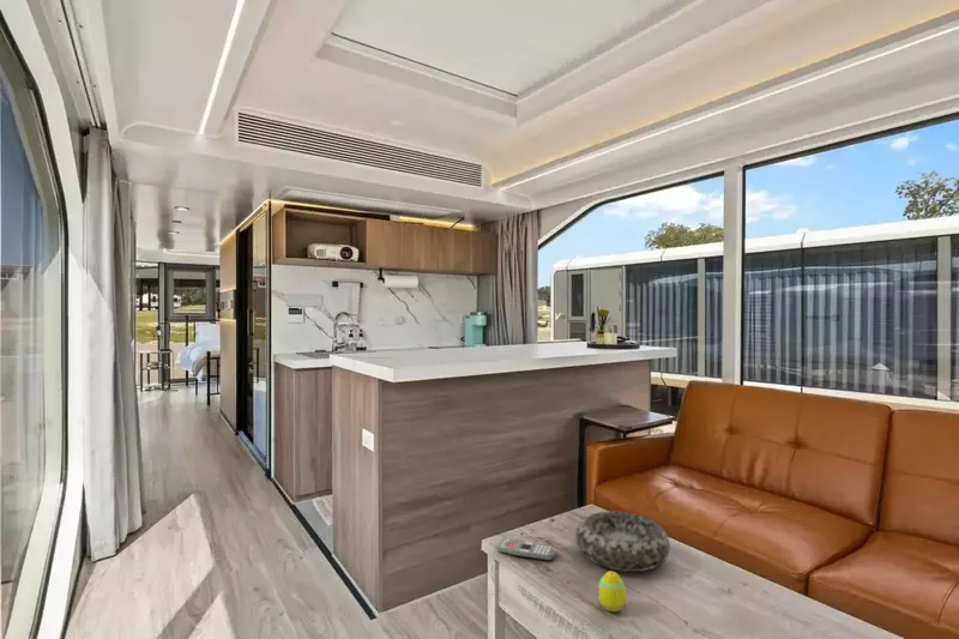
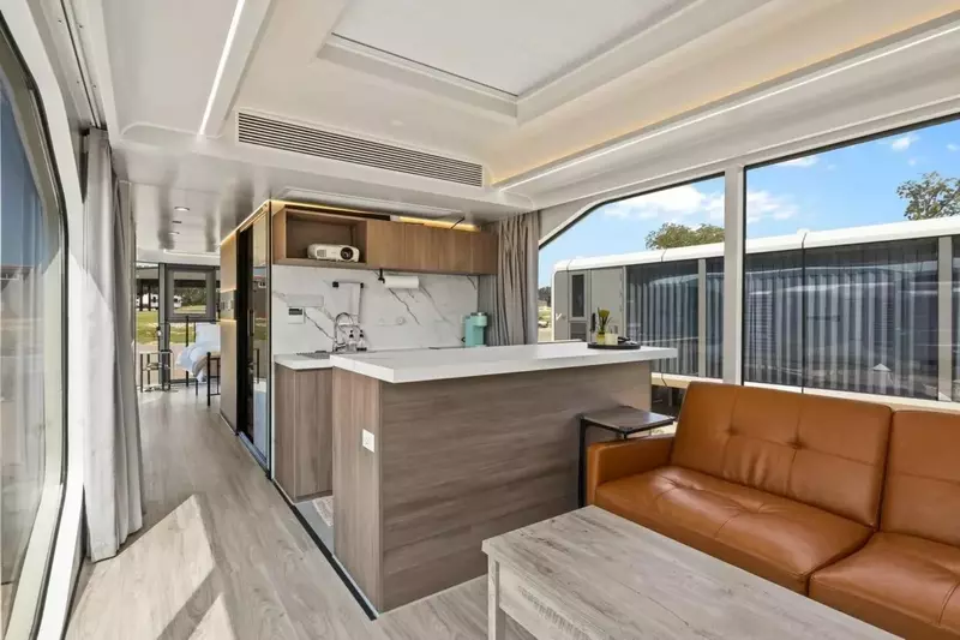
- egg (611, 590)
- remote control (526, 549)
- decorative bowl (621, 539)
